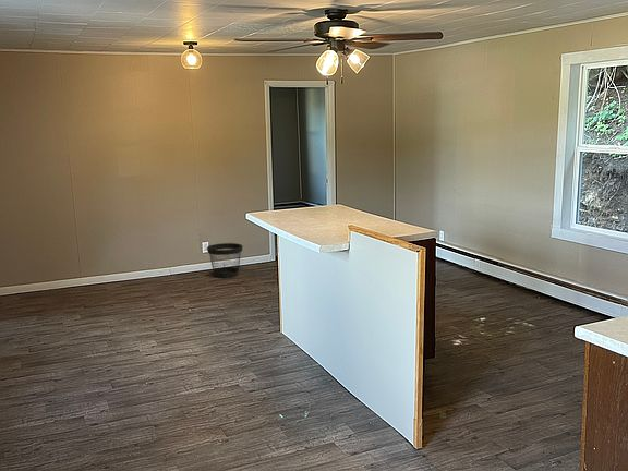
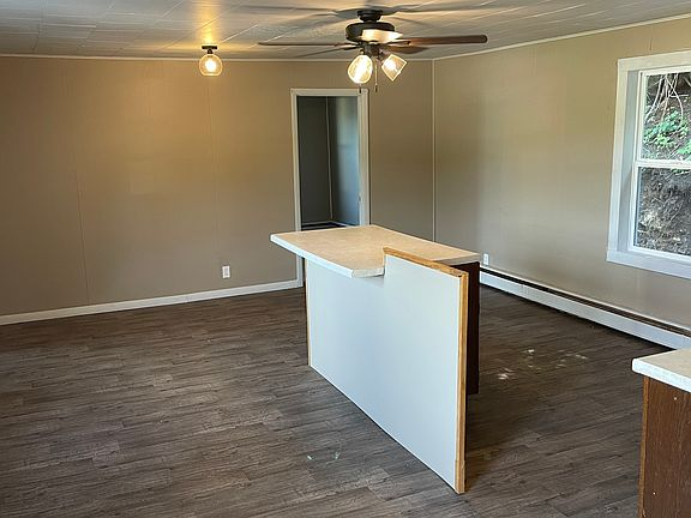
- wastebasket (226, 259)
